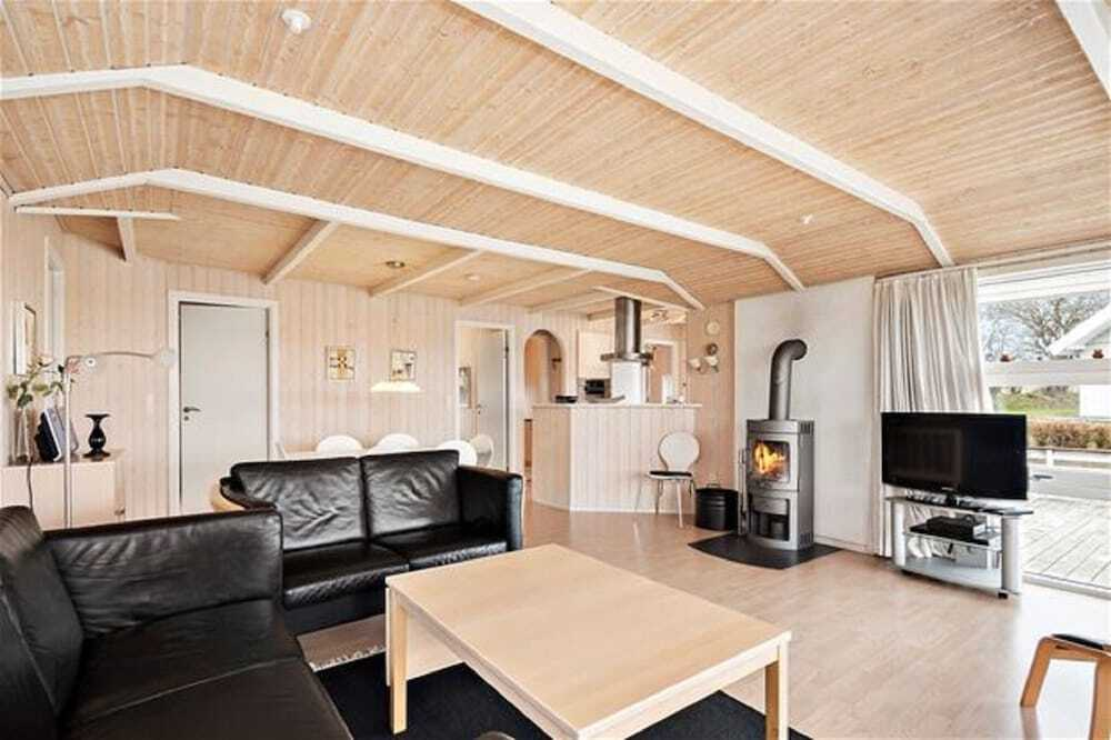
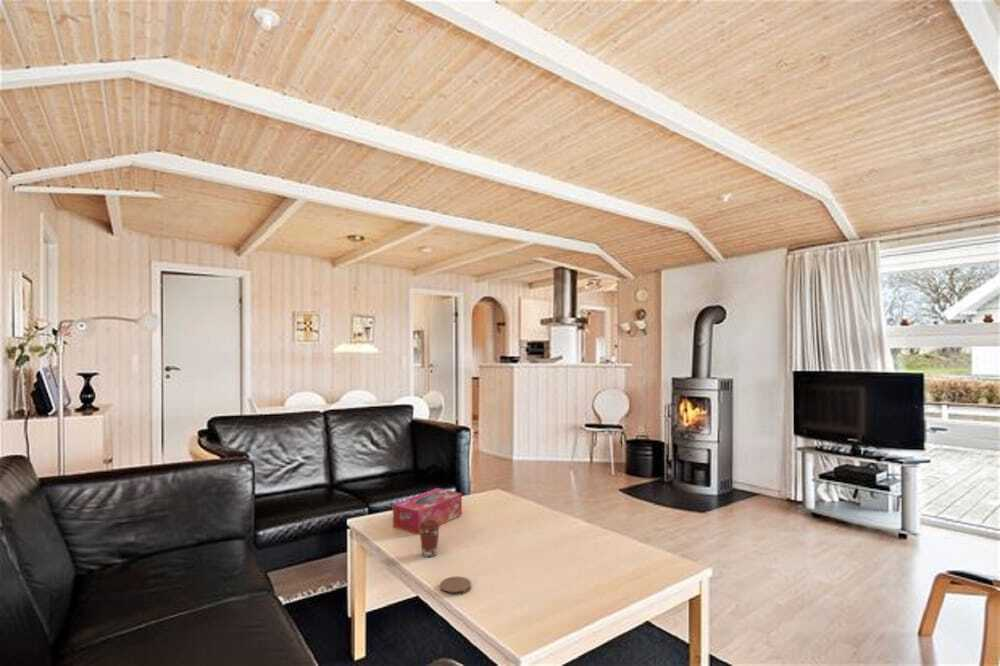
+ coffee cup (429, 538)
+ tissue box (428, 509)
+ coaster (455, 585)
